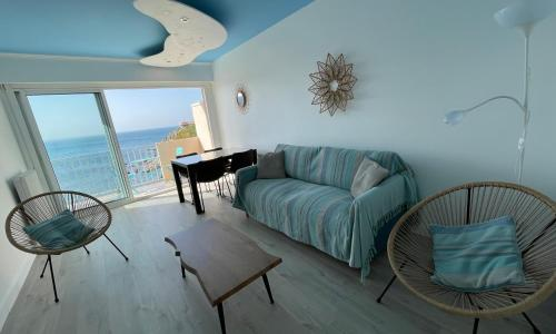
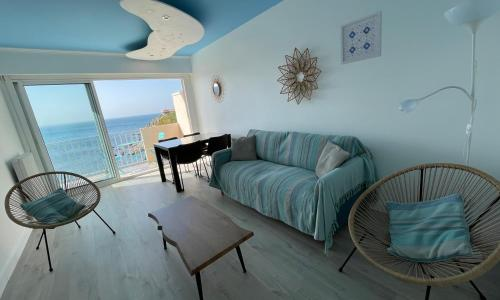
+ wall art (359, 40)
